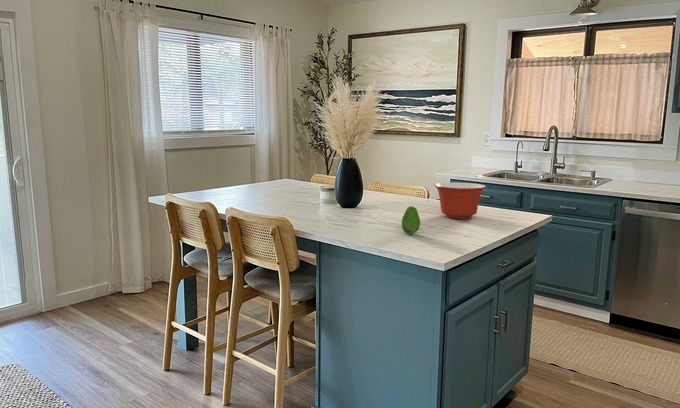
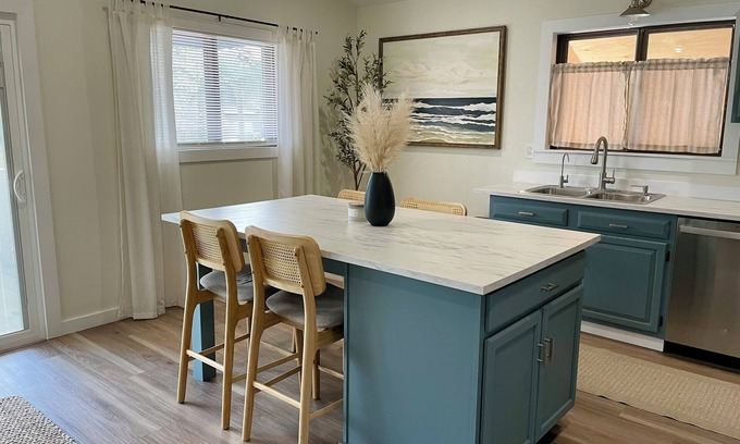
- mixing bowl (459, 201)
- fruit (410, 220)
